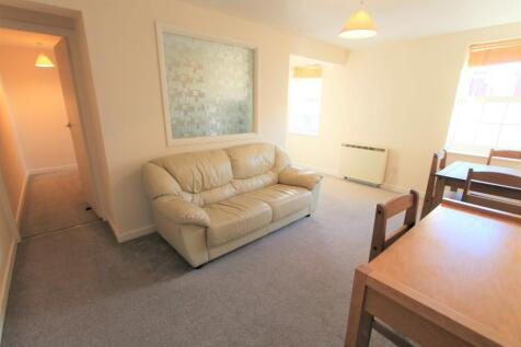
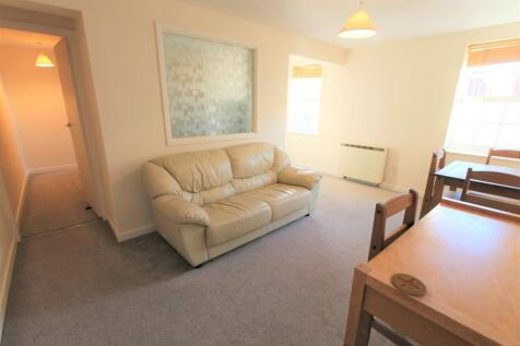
+ coaster (407, 284)
